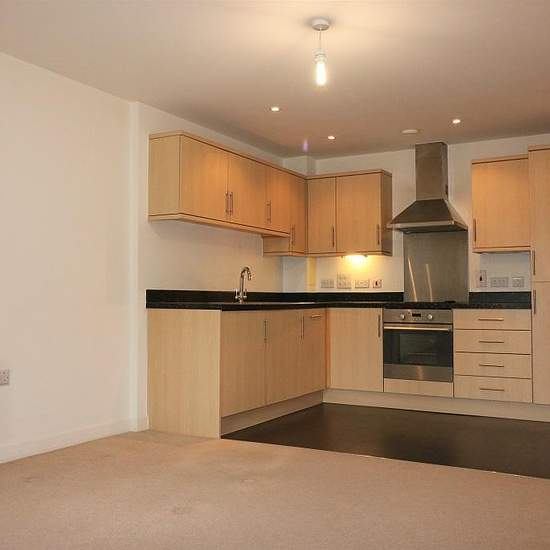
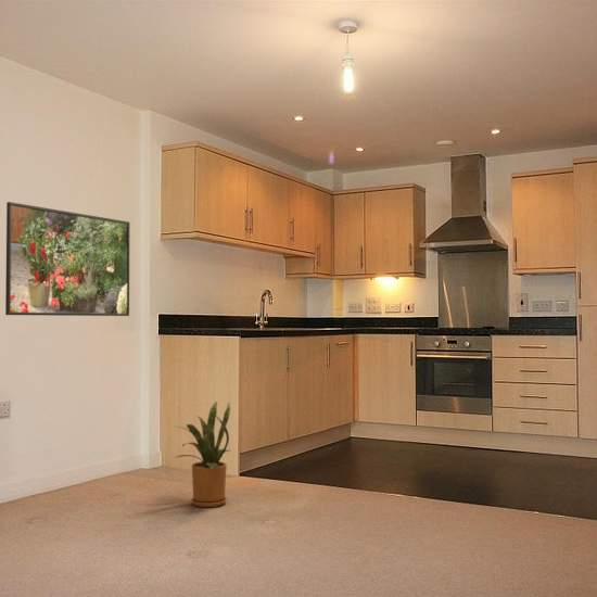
+ house plant (203, 453)
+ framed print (73, 264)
